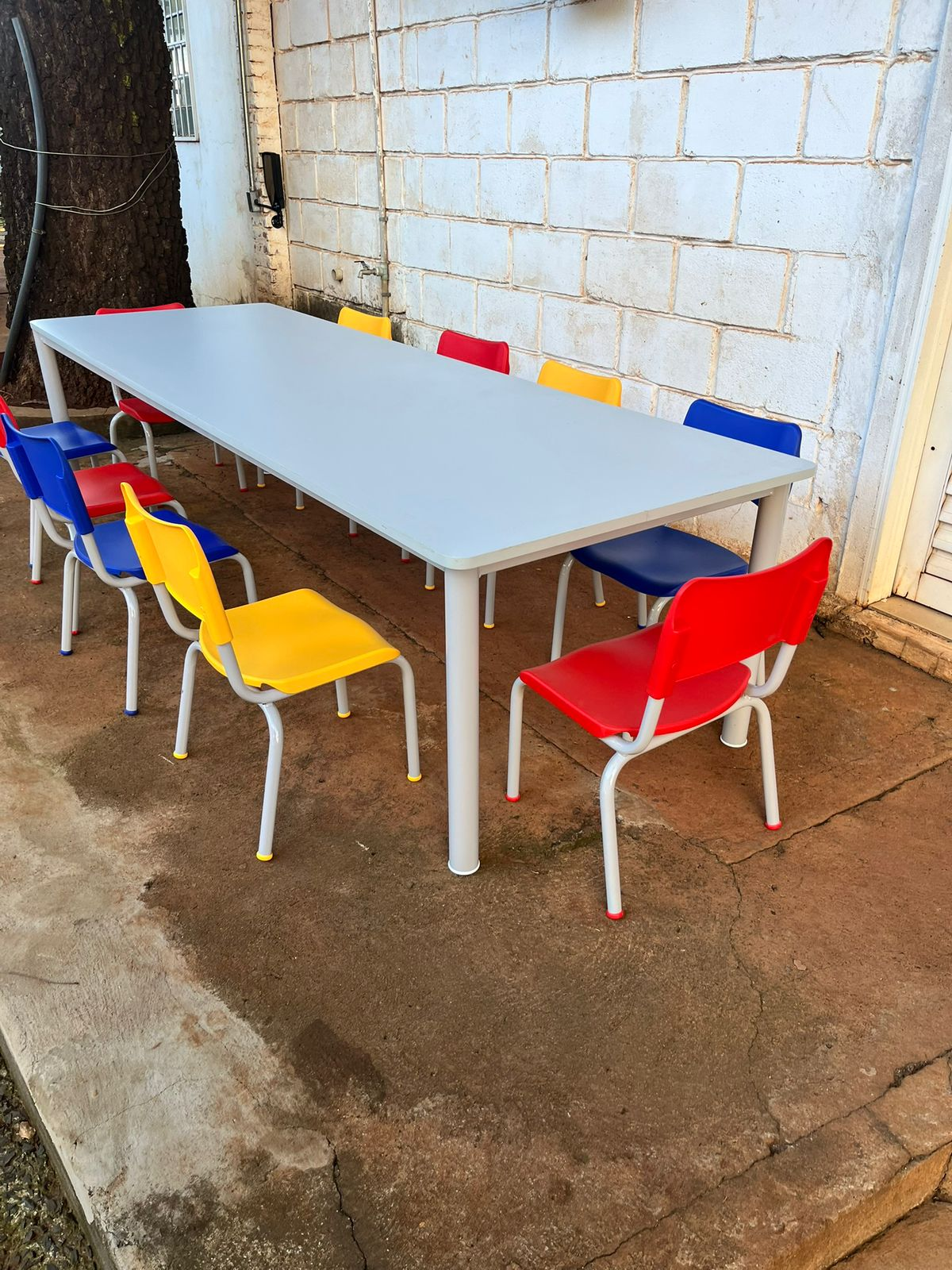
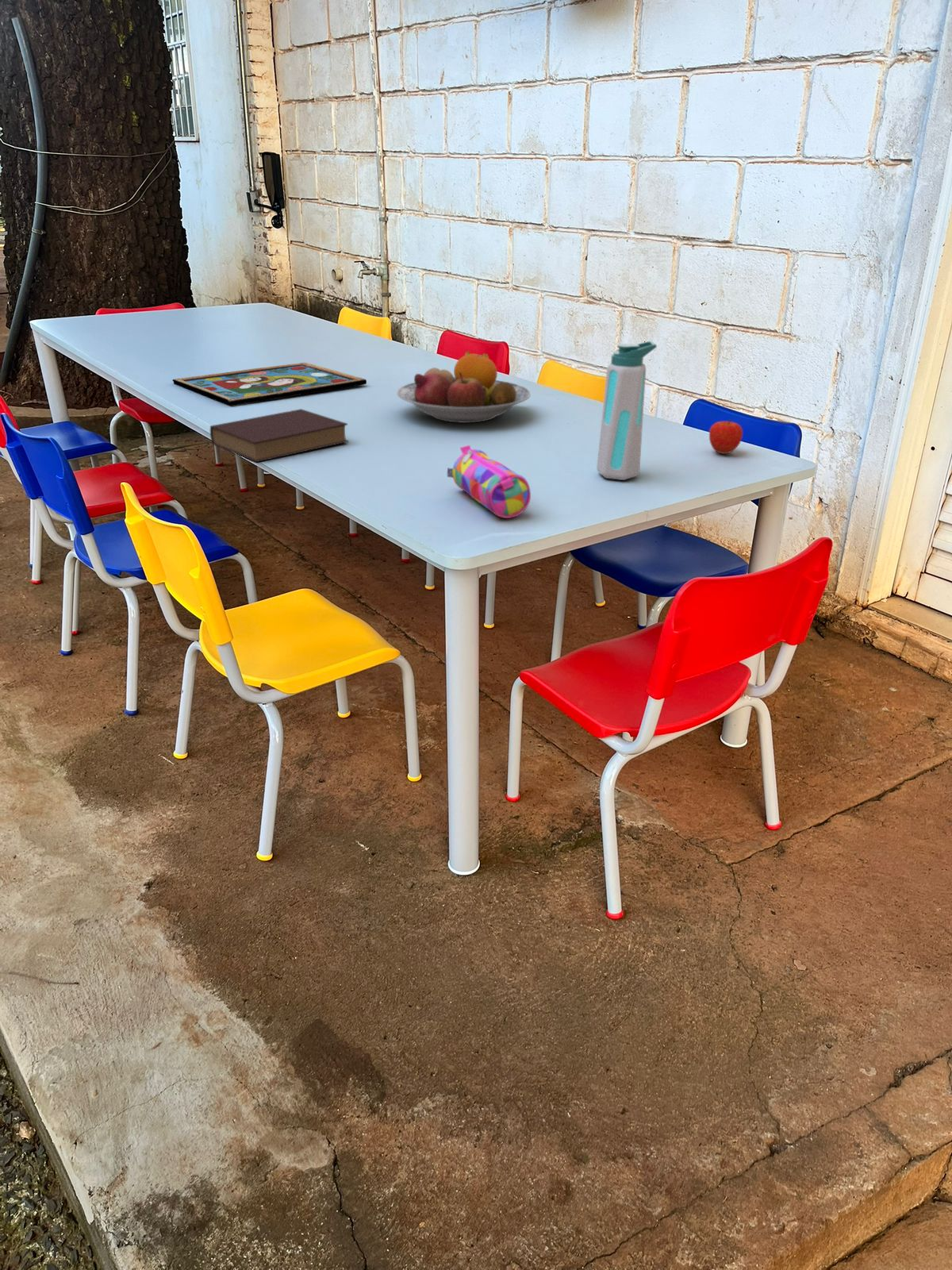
+ fruit (725, 436)
+ fruit bowl (463, 386)
+ framed painting (270, 381)
+ pencil case (489, 481)
+ water bottle (626, 410)
+ book (279, 433)
